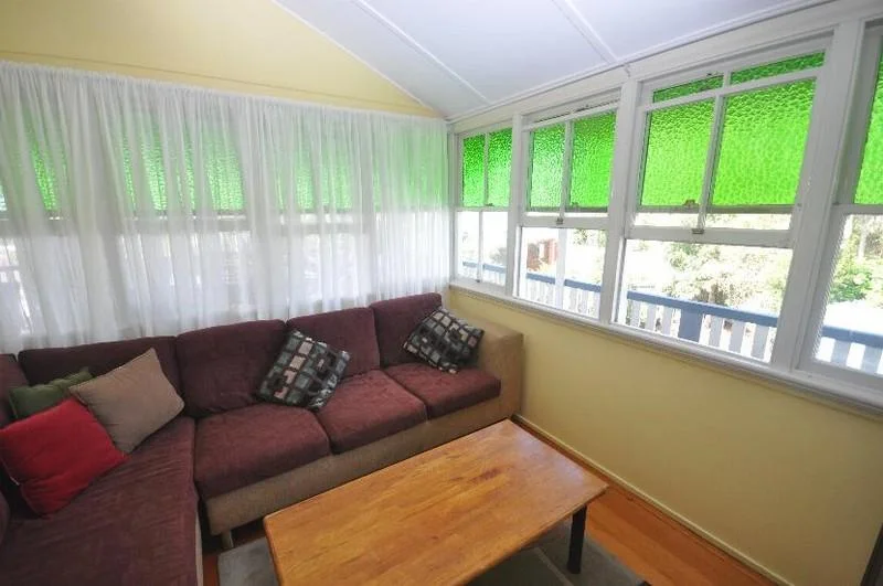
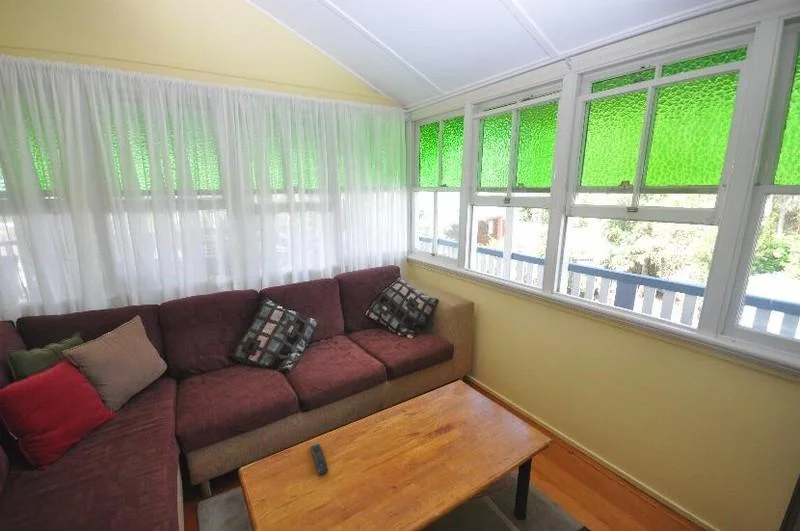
+ remote control (318, 457)
